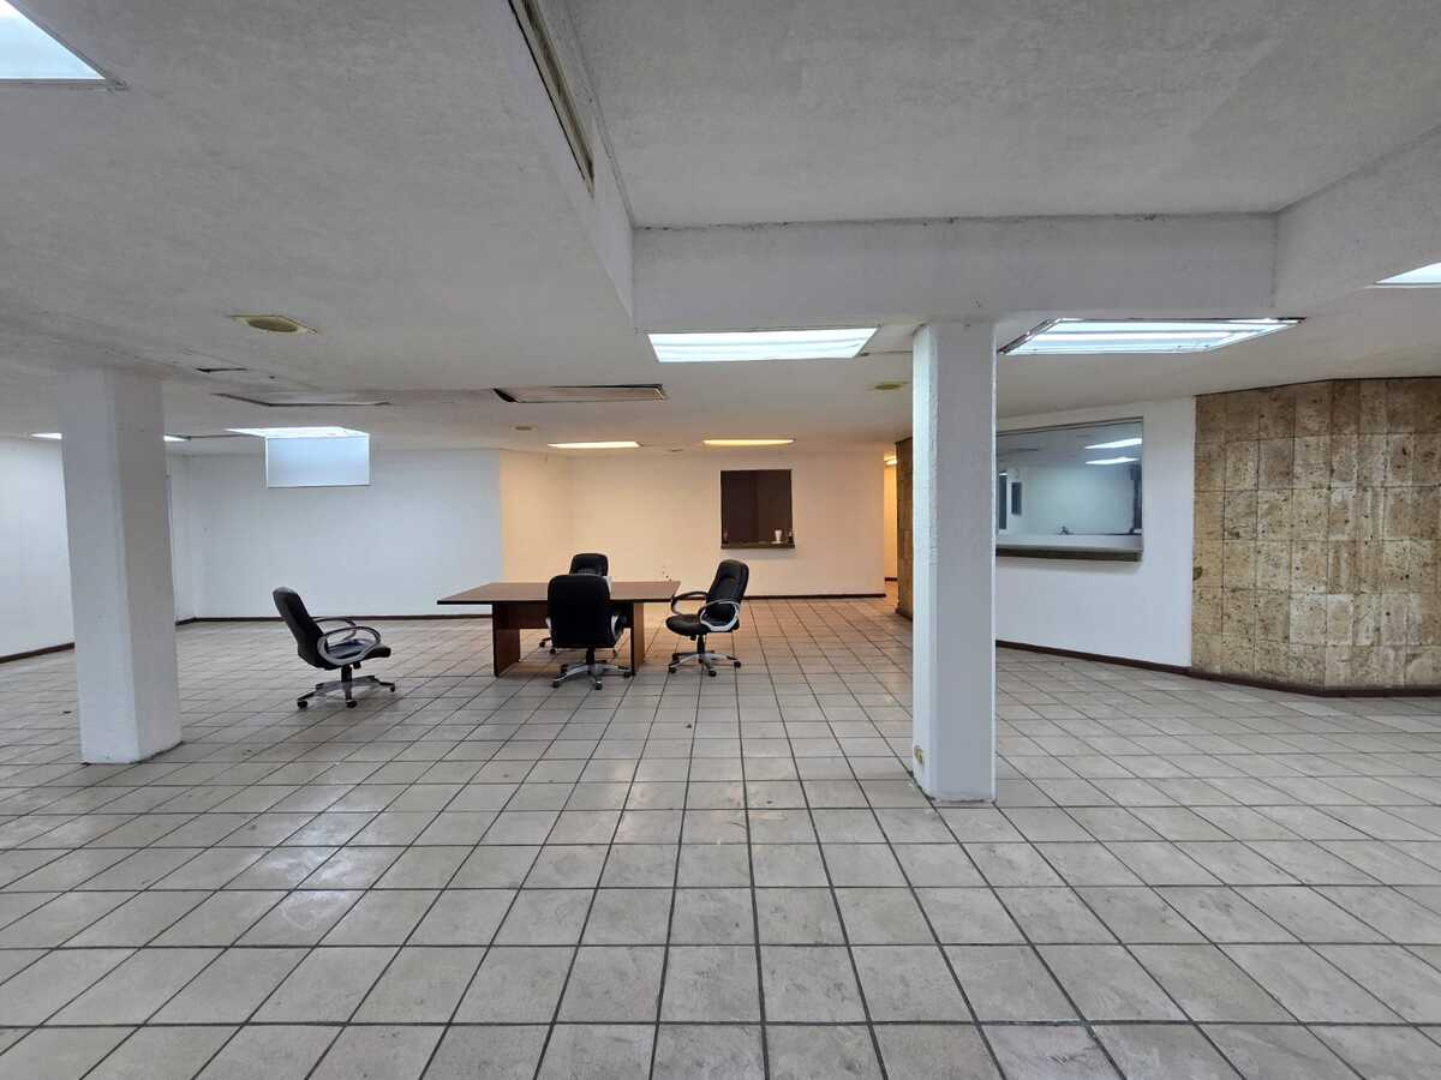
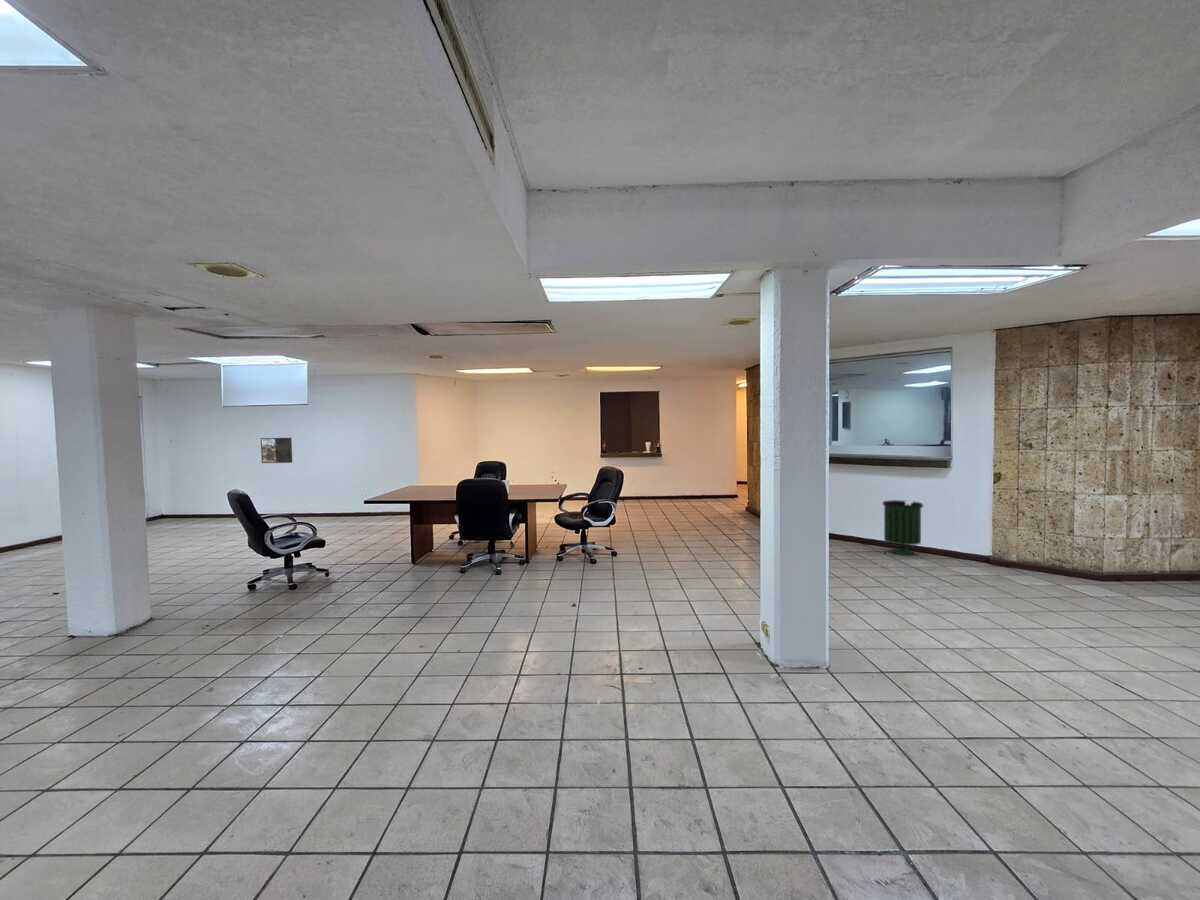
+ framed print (276, 450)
+ trash can (902, 527)
